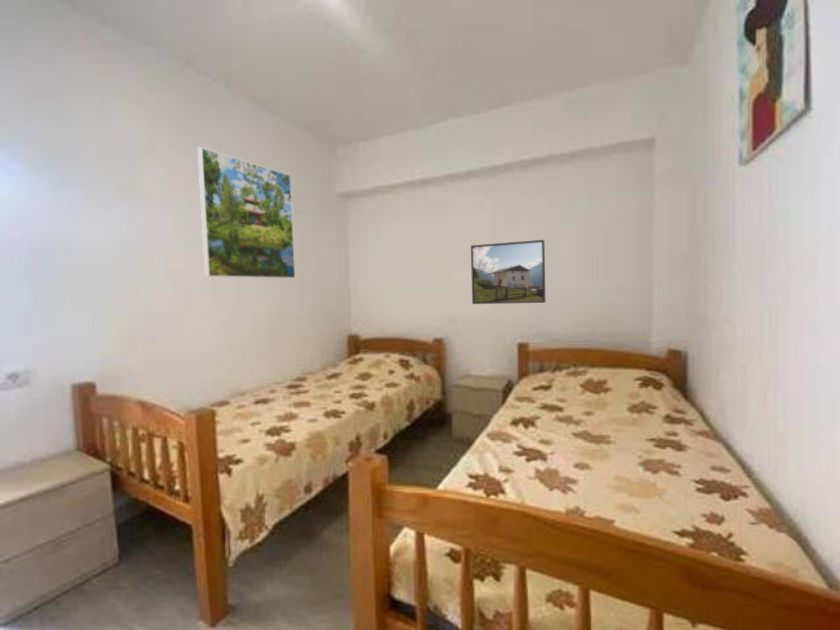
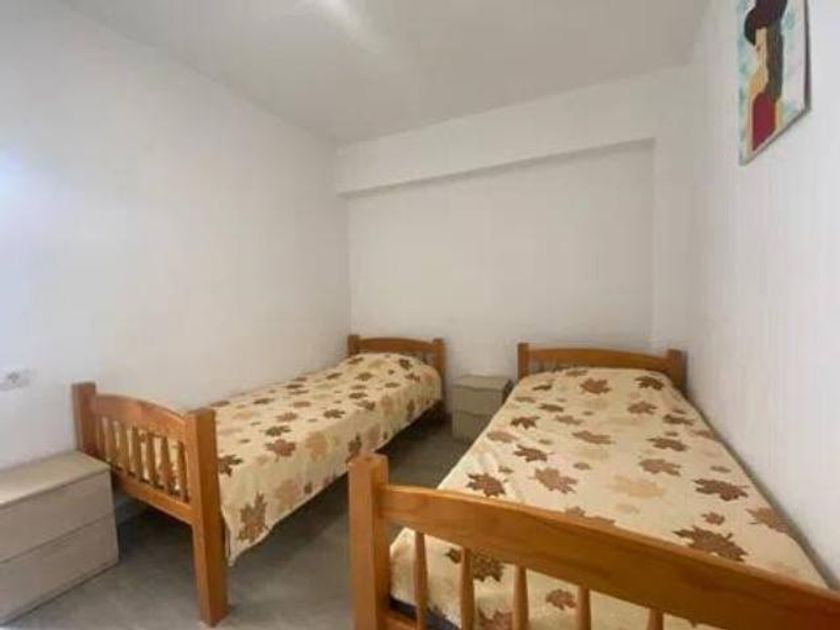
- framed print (507, 273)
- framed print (252, 220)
